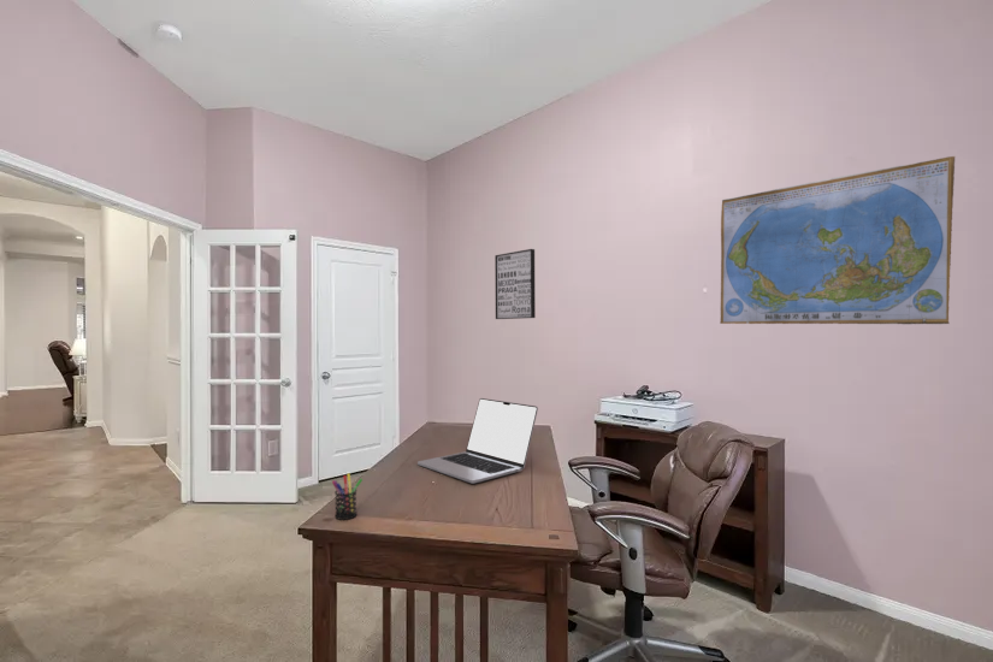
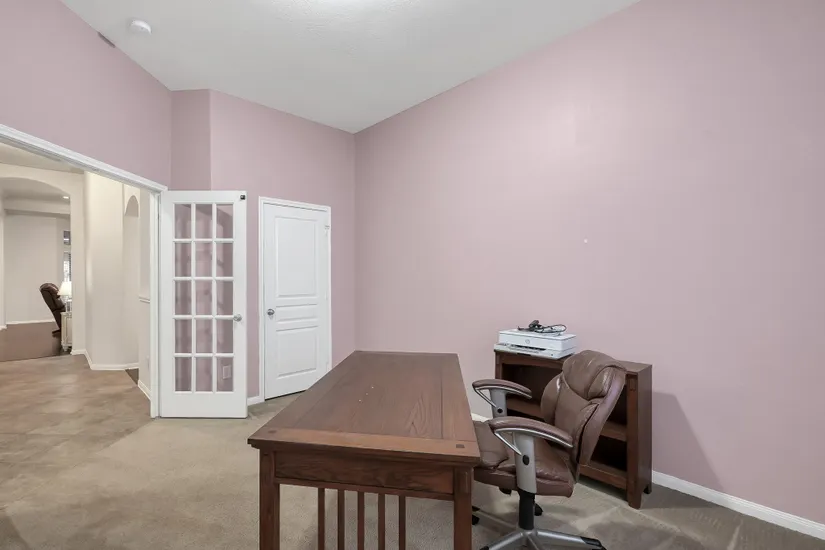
- laptop (477, 436)
- pen holder (348, 493)
- wall art (514, 285)
- world map (820, 252)
